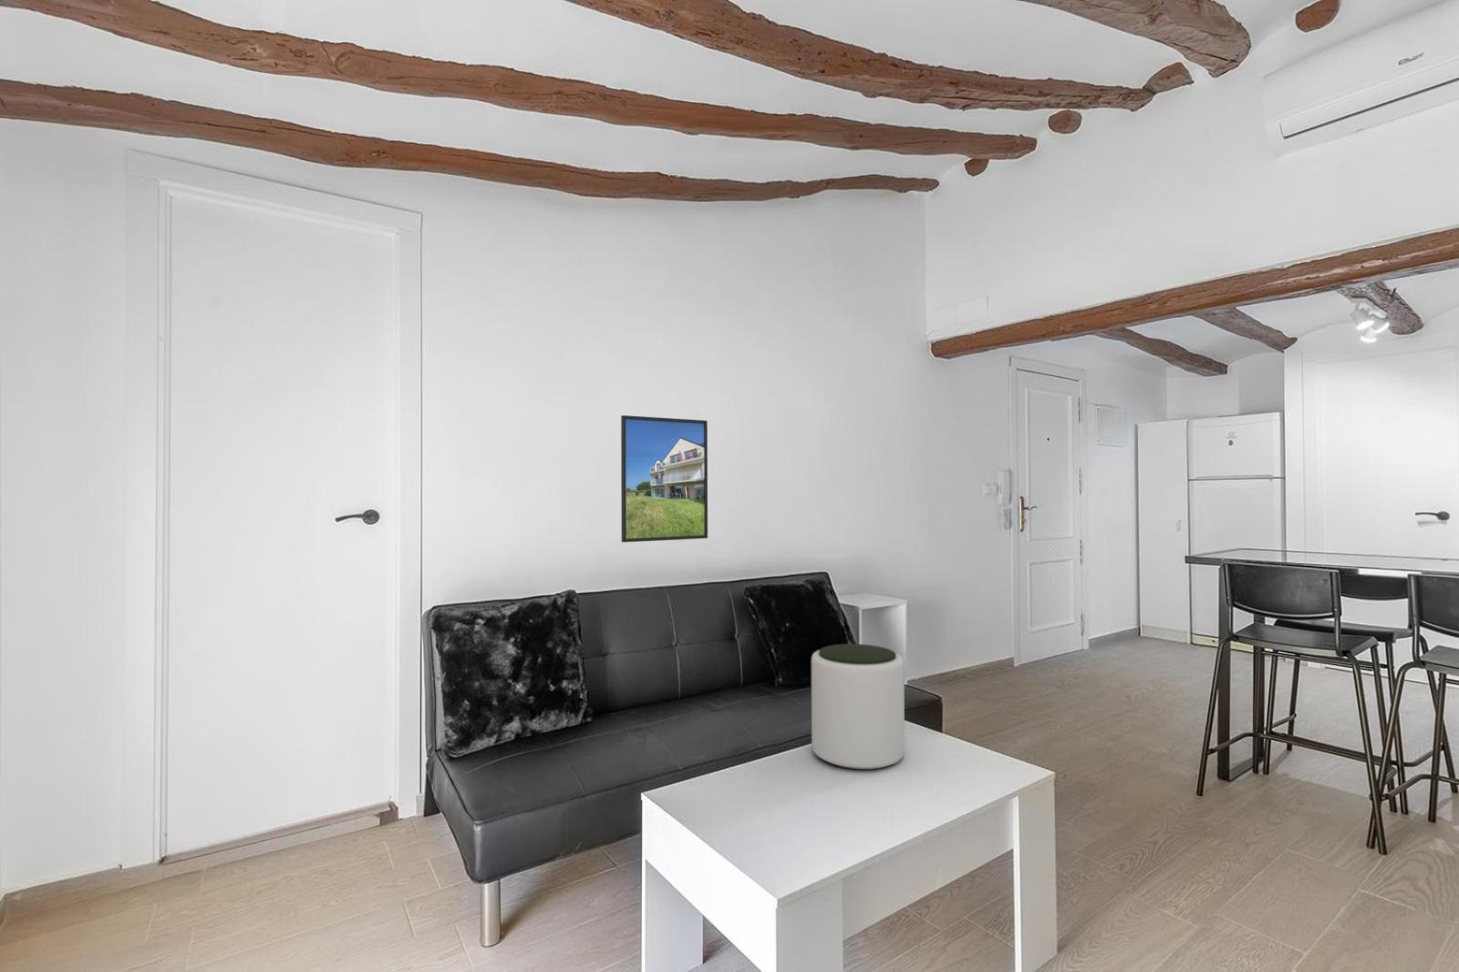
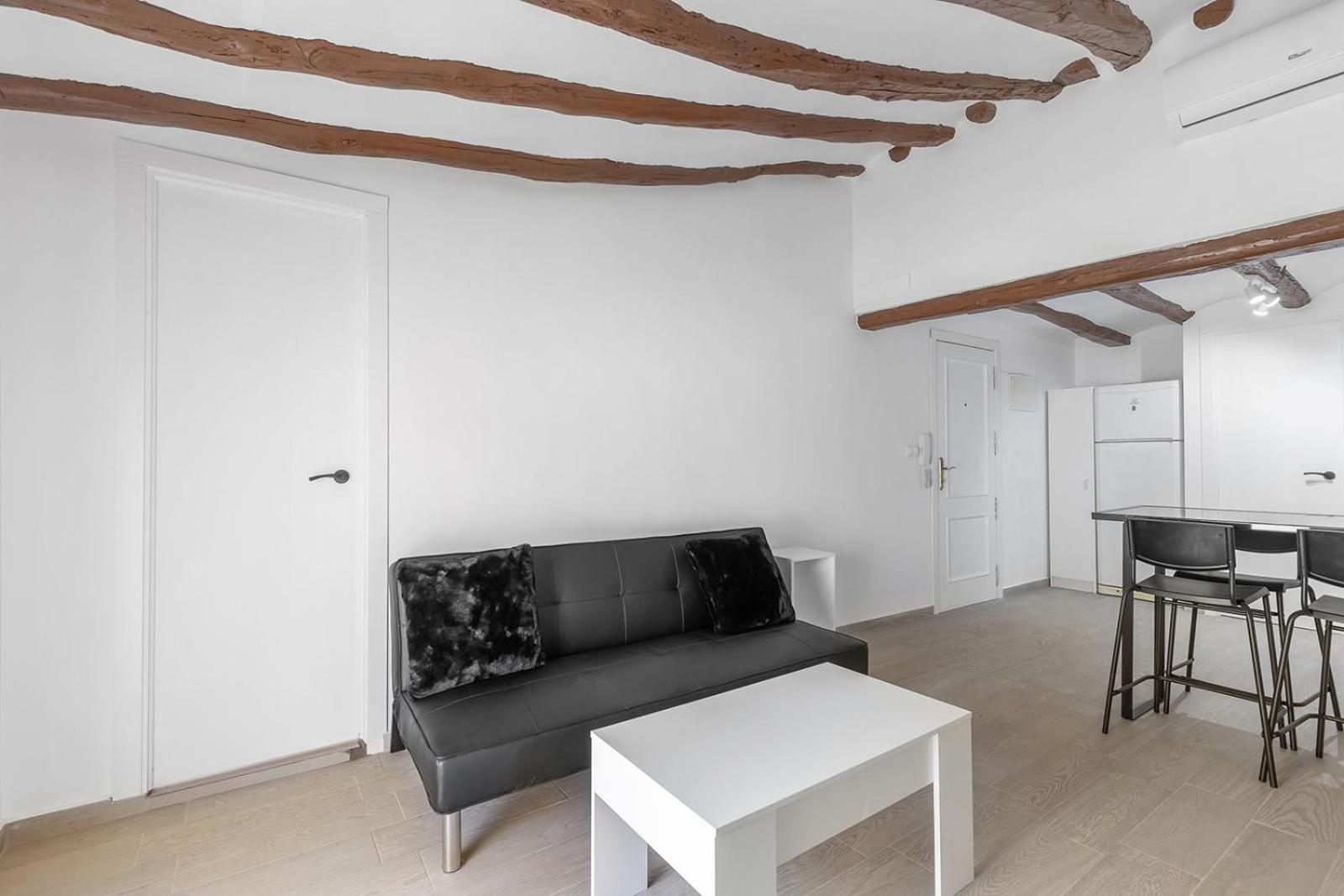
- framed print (665, 478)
- plant pot (858, 703)
